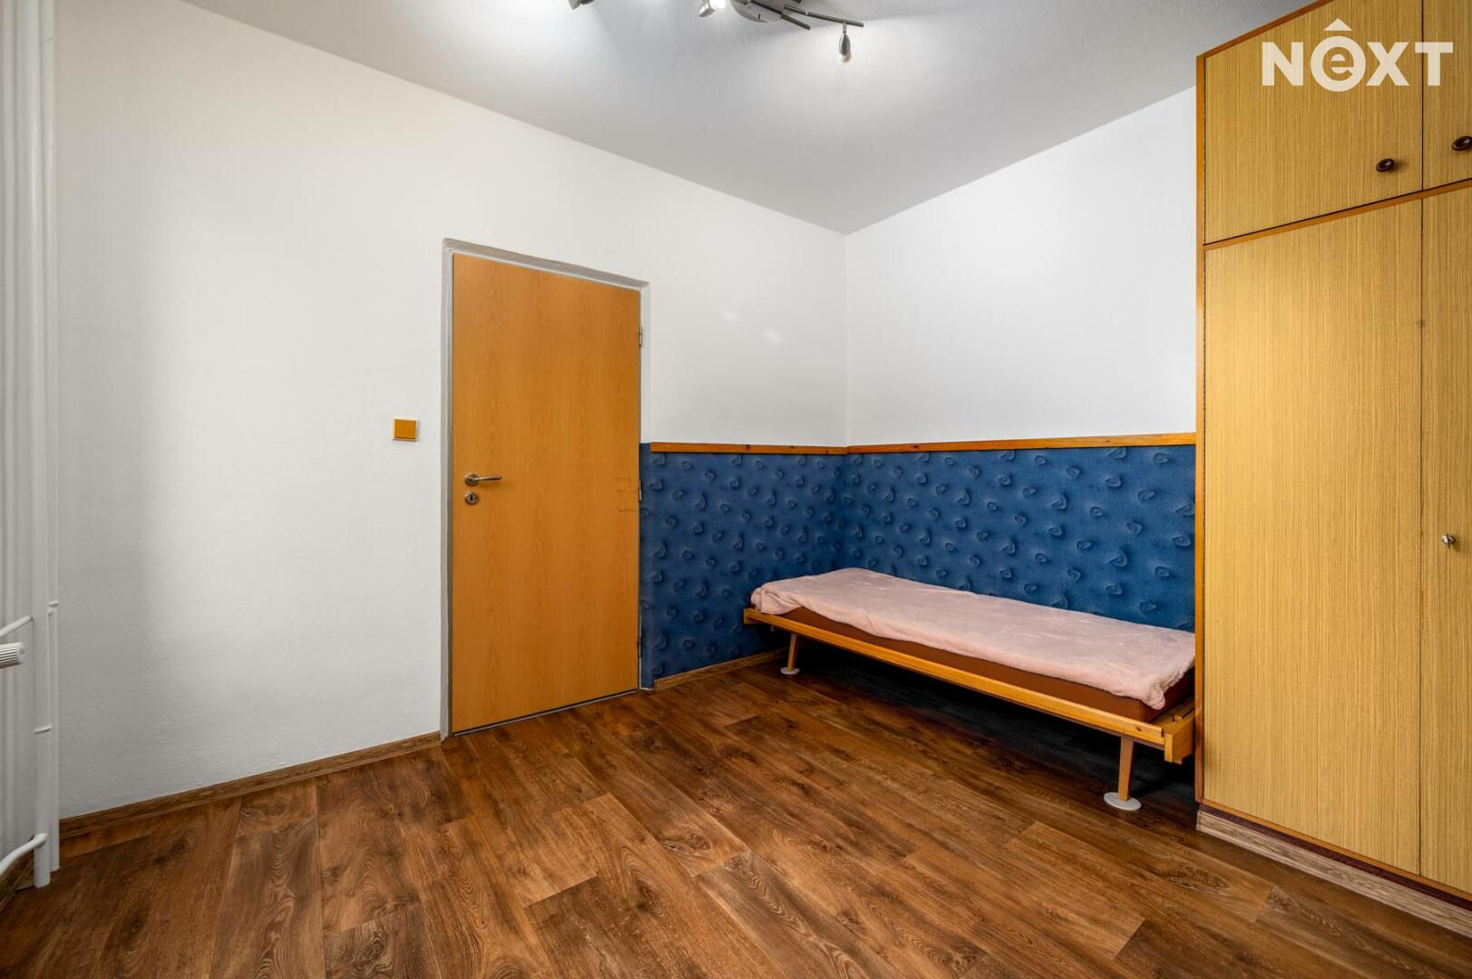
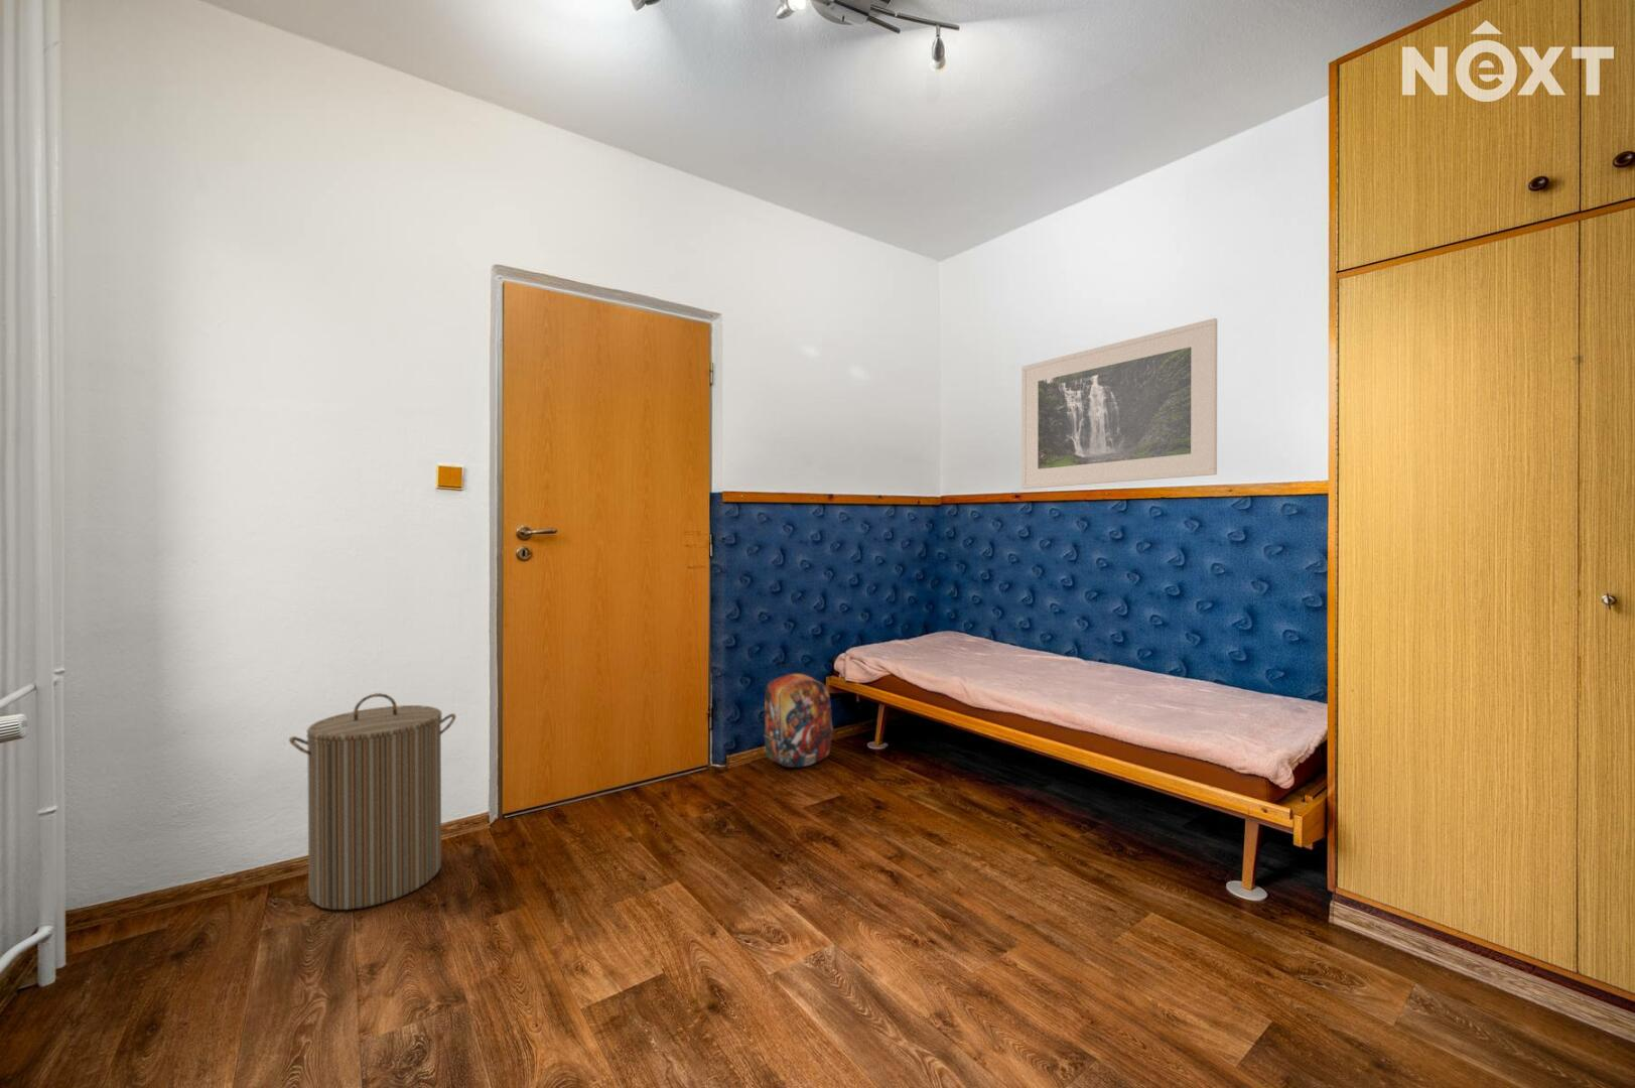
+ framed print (1107, 414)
+ laundry hamper (377, 786)
+ backpack (796, 714)
